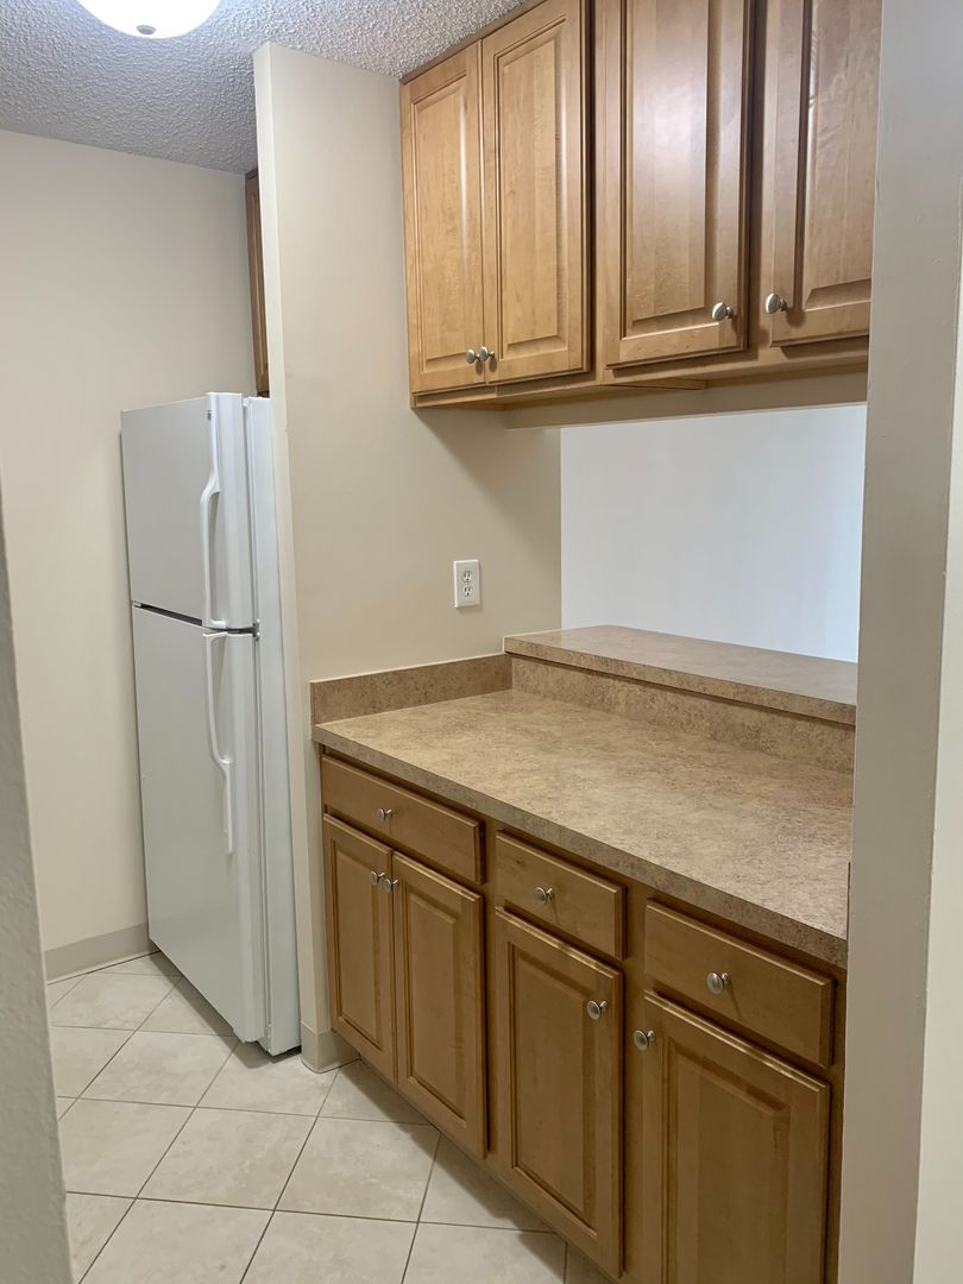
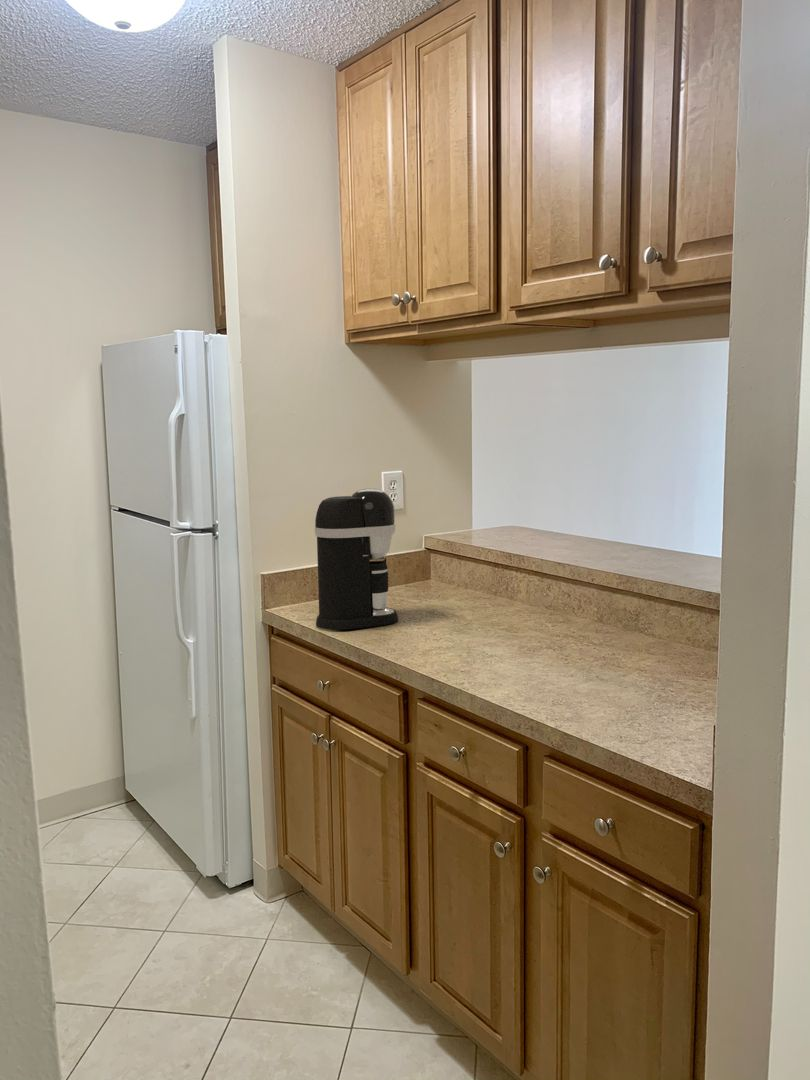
+ coffee maker (356, 556)
